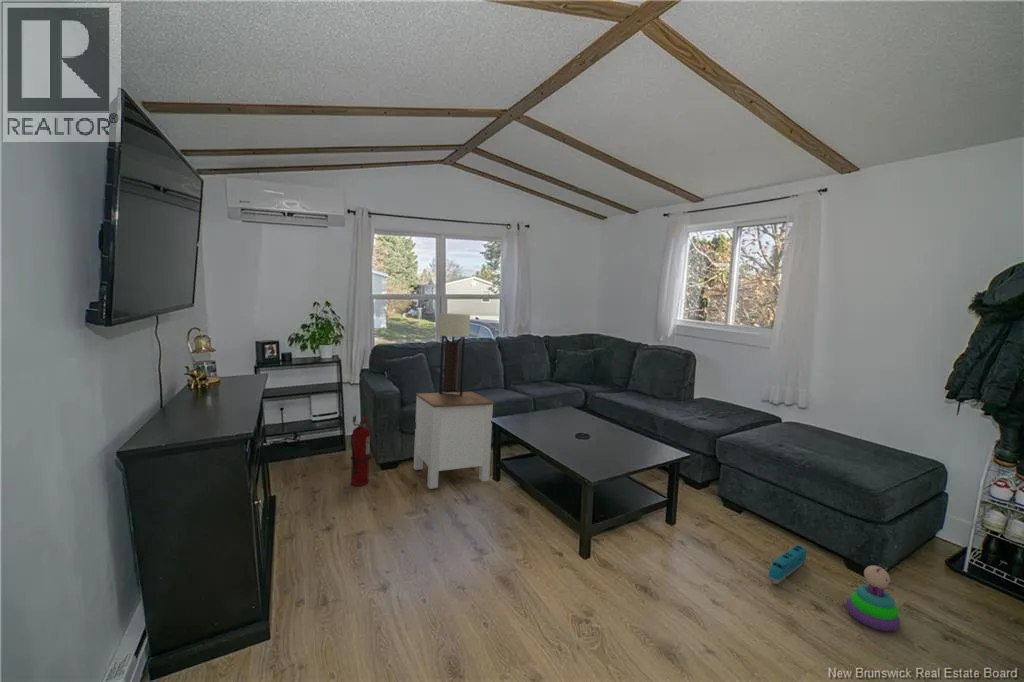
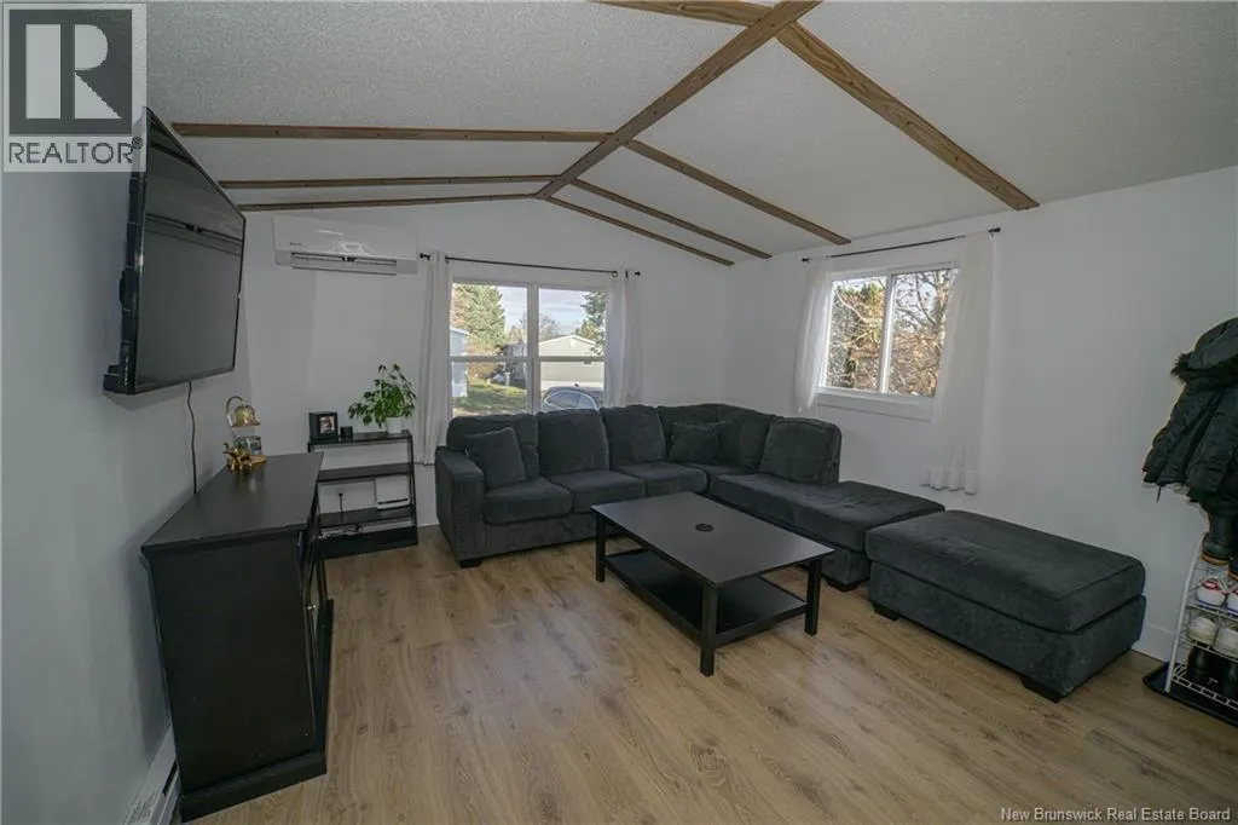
- side table (452, 436)
- toy train (787, 563)
- wall sconce (452, 354)
- fire extinguisher (359, 450)
- stacking toy (874, 592)
